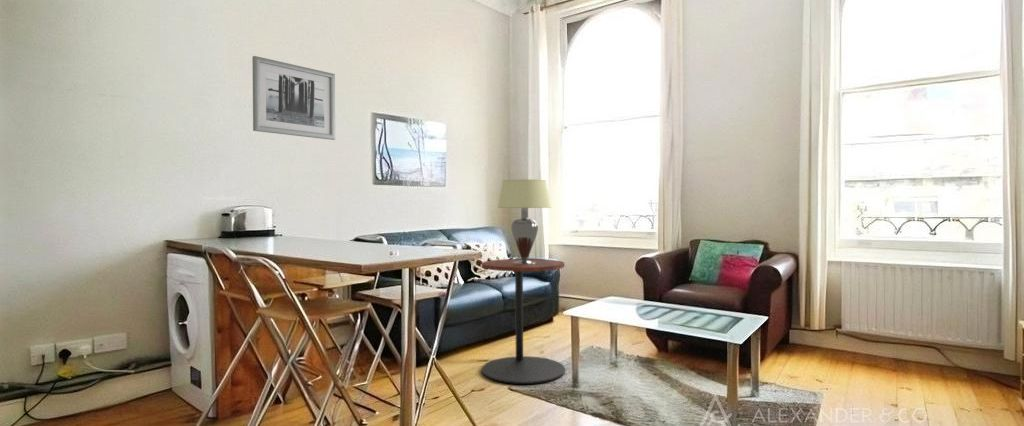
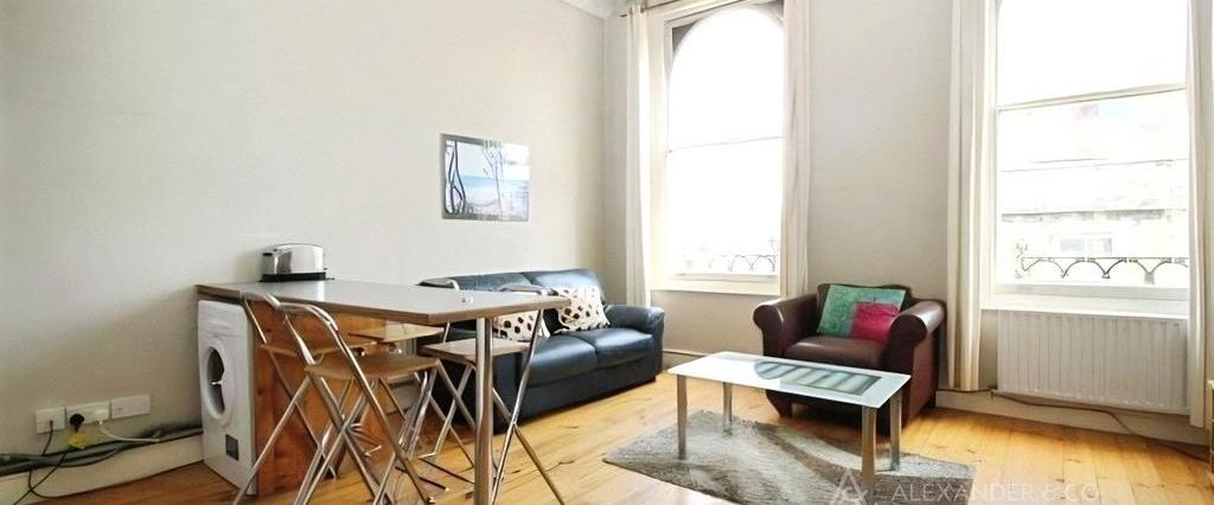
- lampshade (524, 221)
- side table (522, 316)
- wall art (296, 100)
